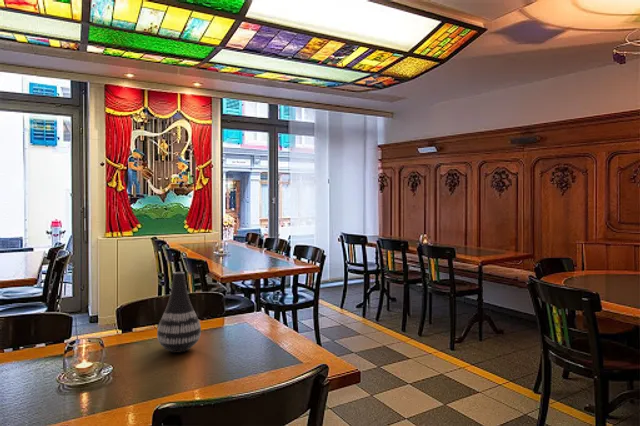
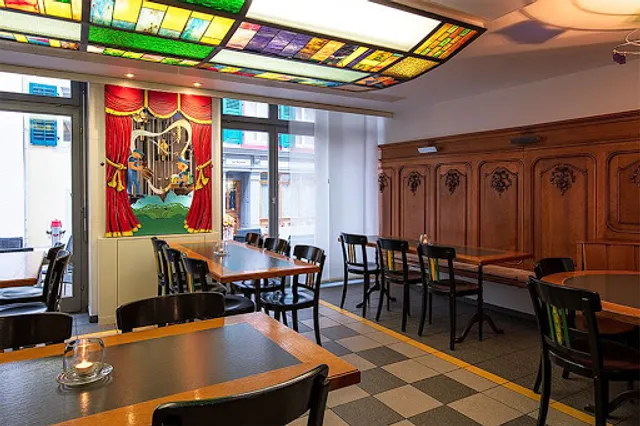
- vase (179, 311)
